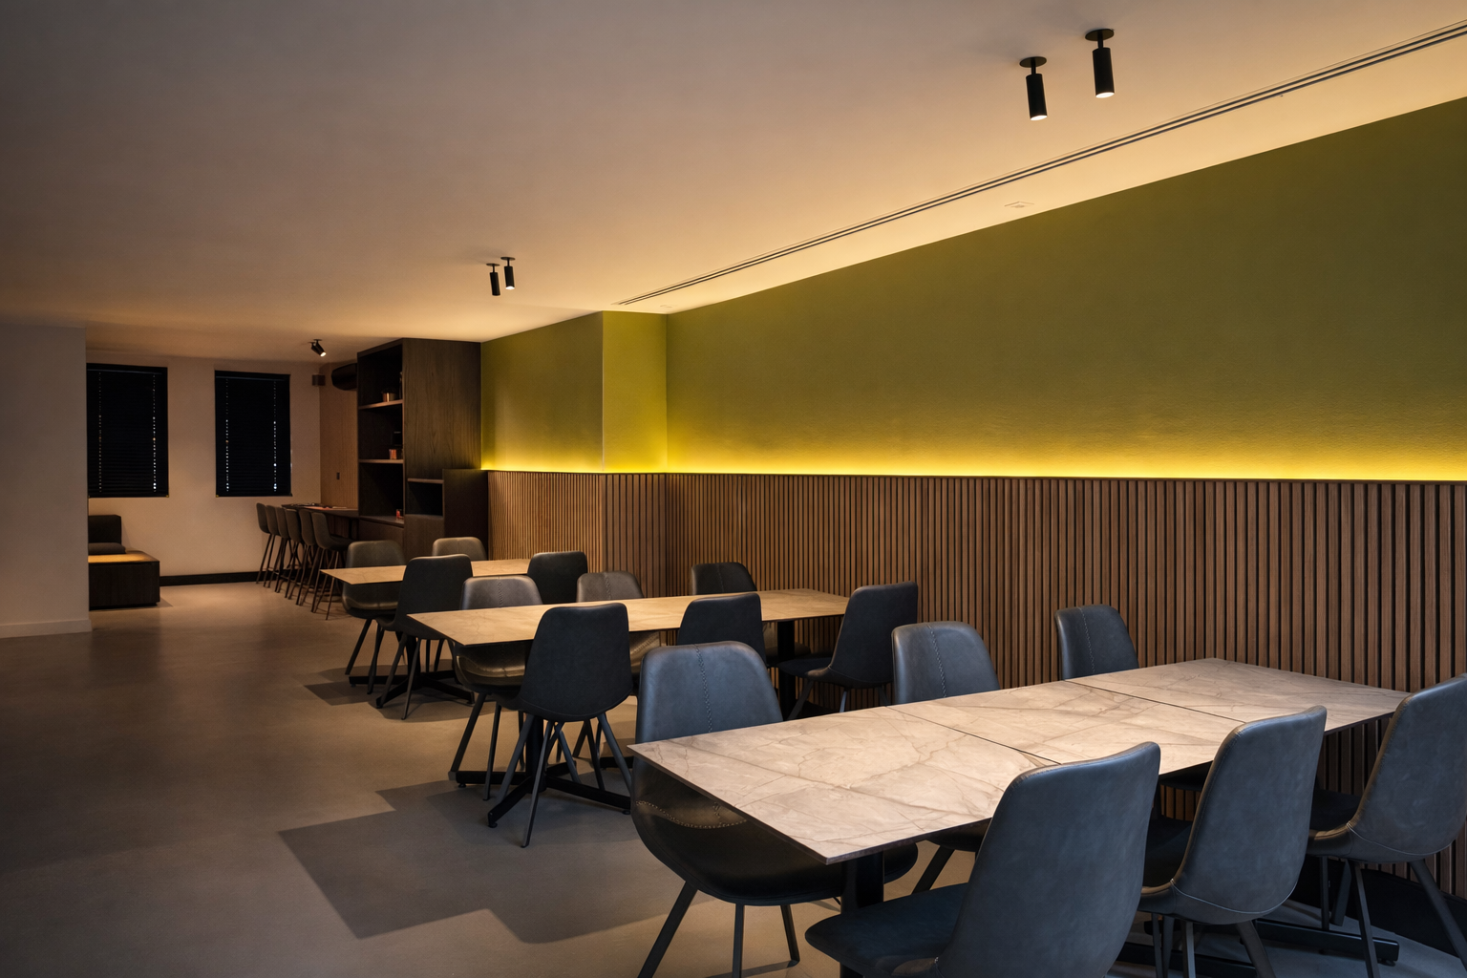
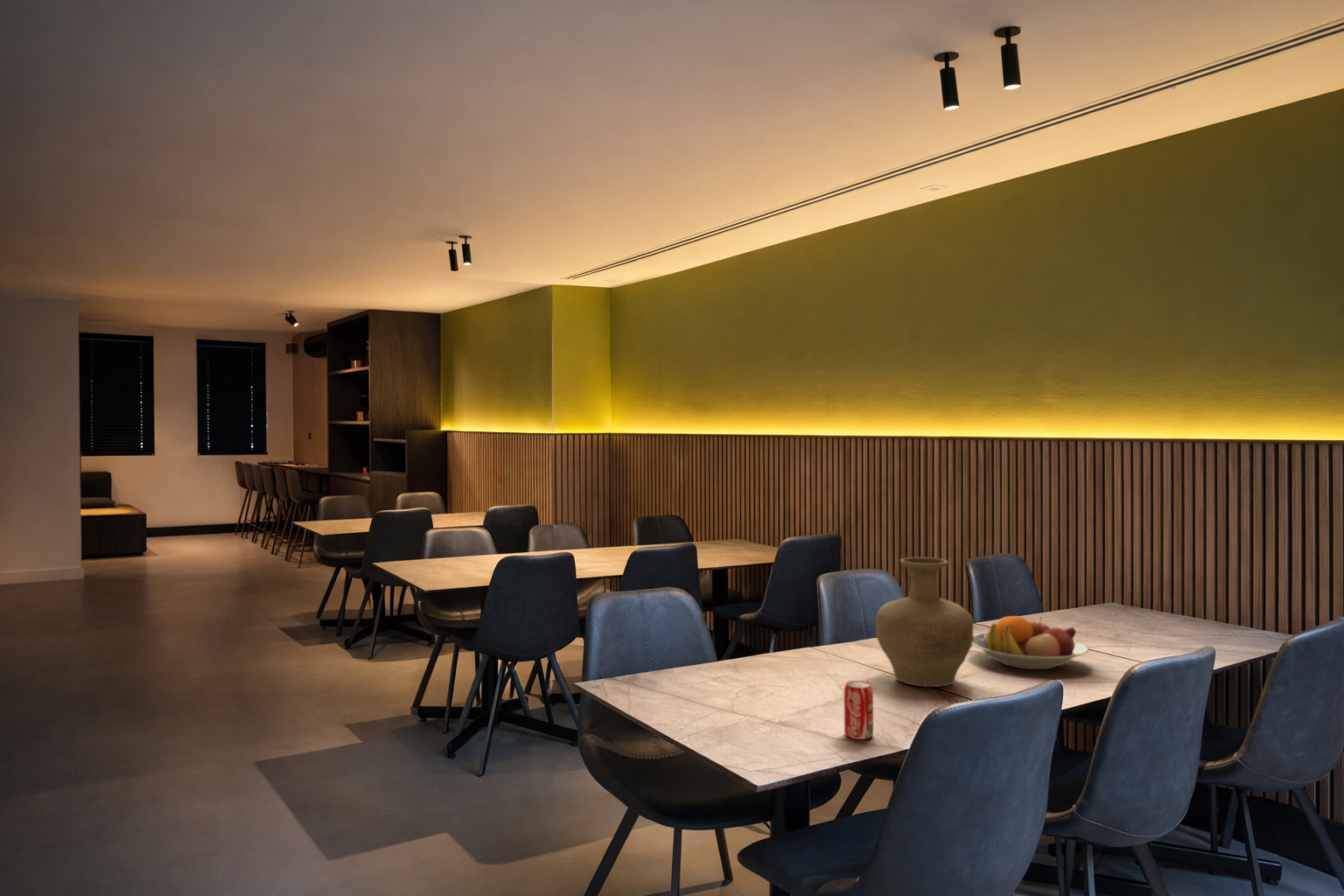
+ beverage can (858, 710)
+ vase (924, 620)
+ fruit bowl (1027, 639)
